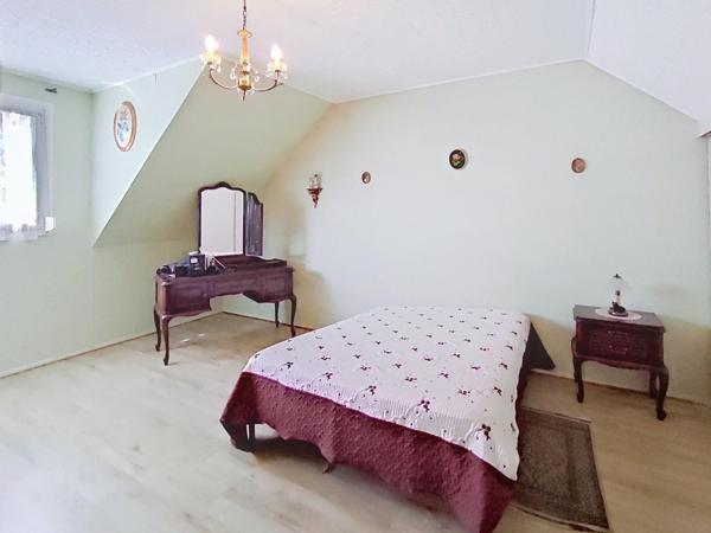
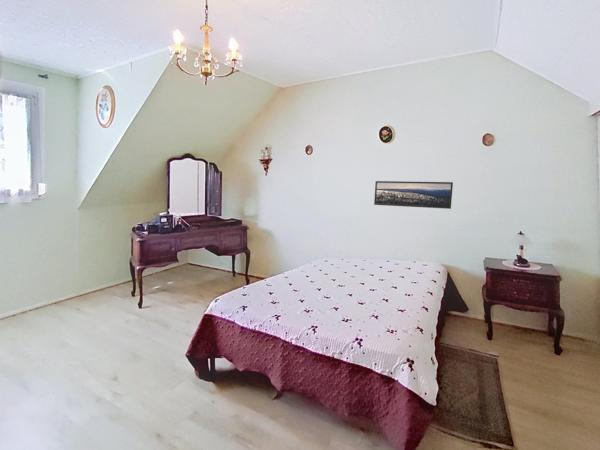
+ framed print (411, 194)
